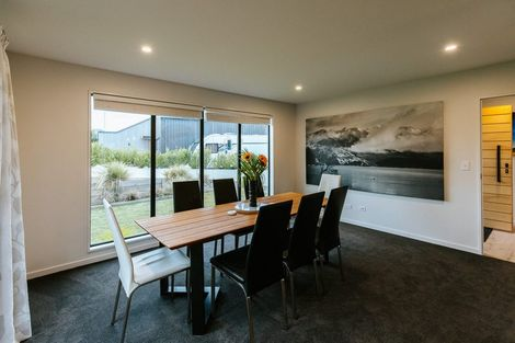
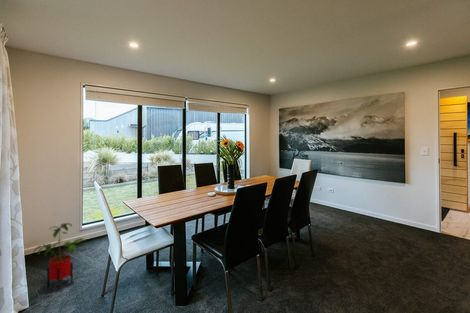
+ house plant (62, 255)
